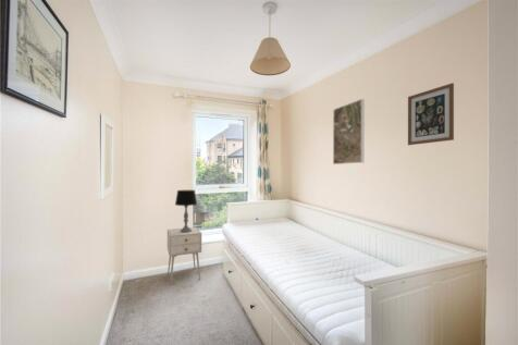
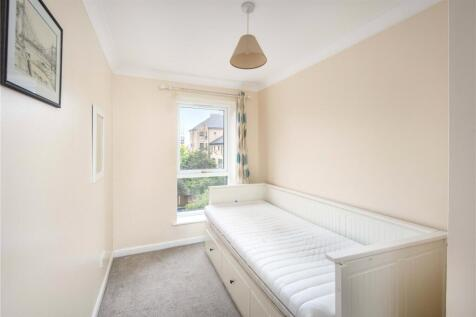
- wall art (429, 116)
- table lamp (185, 210)
- nightstand (184, 254)
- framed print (347, 134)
